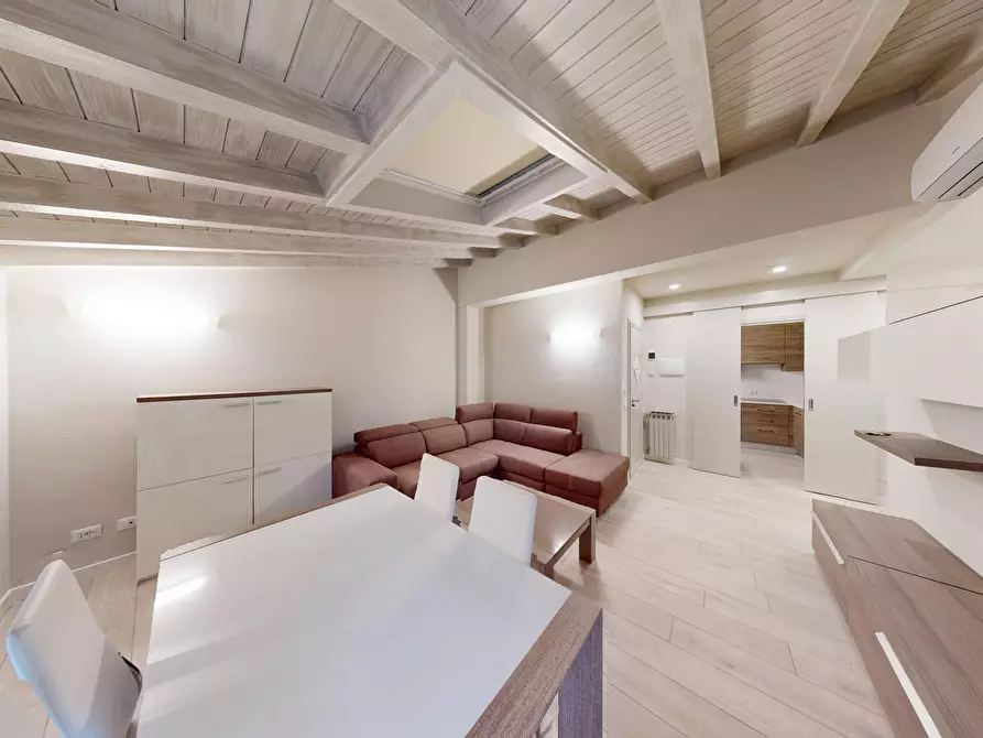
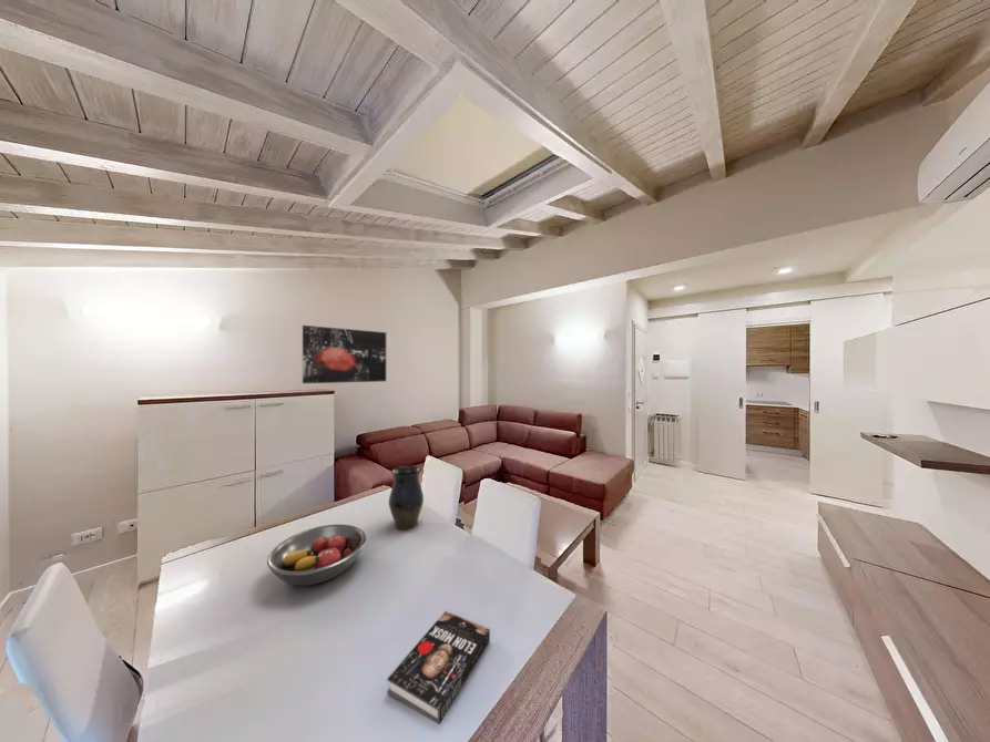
+ vase (406, 497)
+ fruit bowl (319, 554)
+ wall art (347, 355)
+ book (442, 658)
